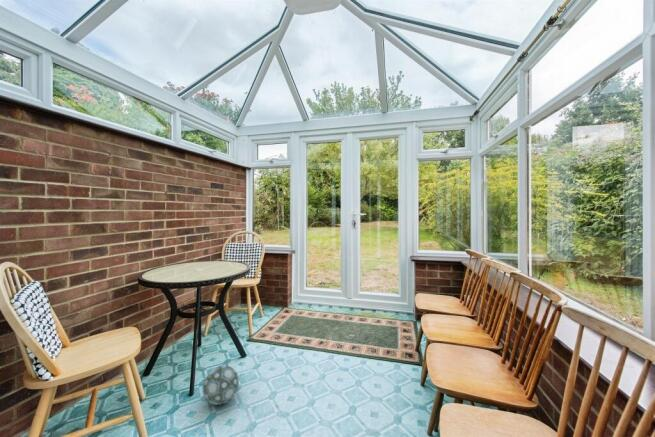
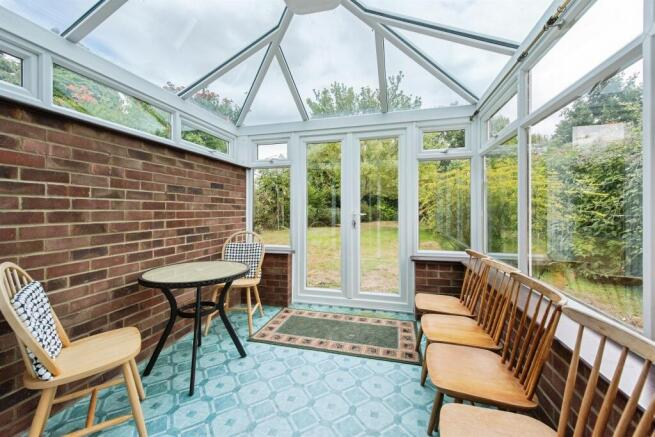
- ball (221, 384)
